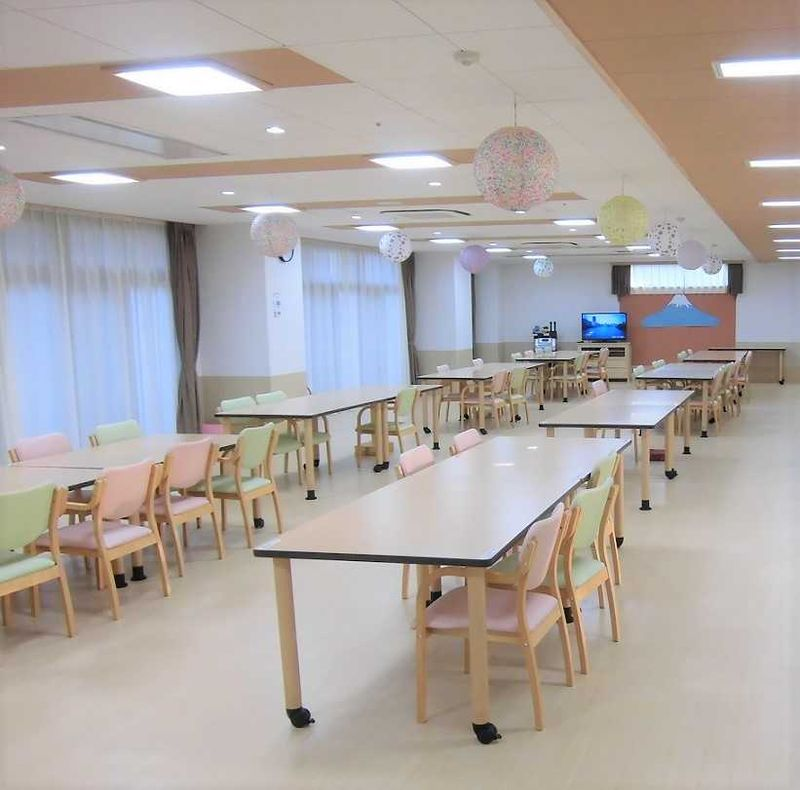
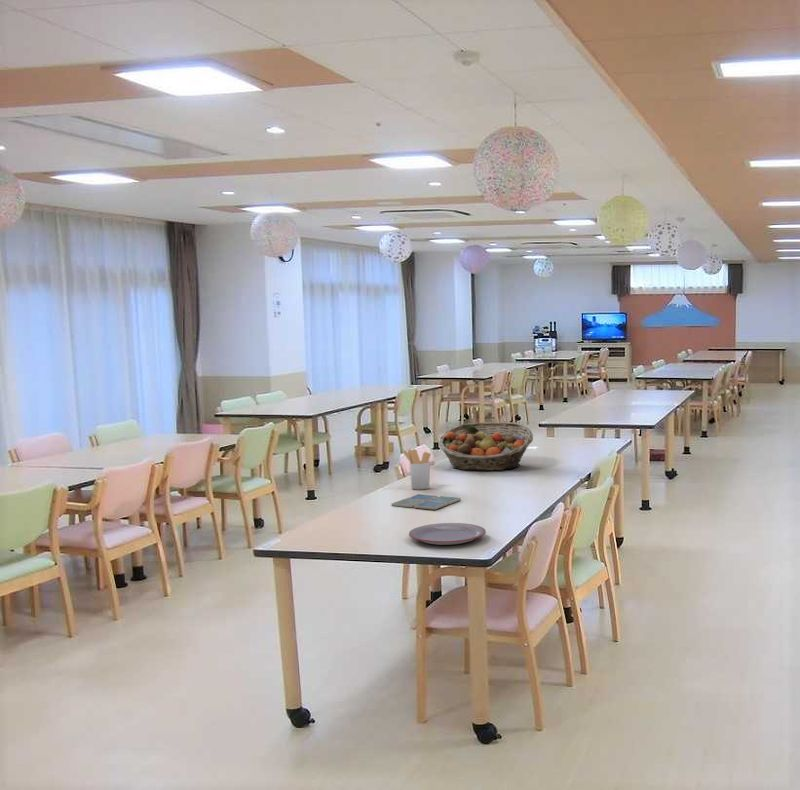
+ plate (447, 534)
+ drink coaster (426, 501)
+ utensil holder (416, 468)
+ fruit basket (485, 446)
